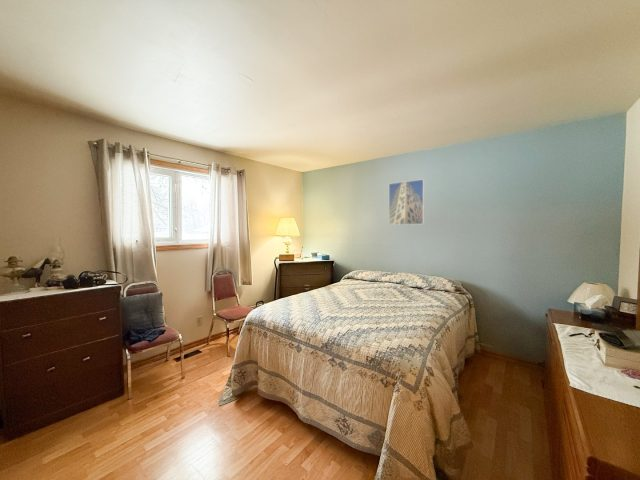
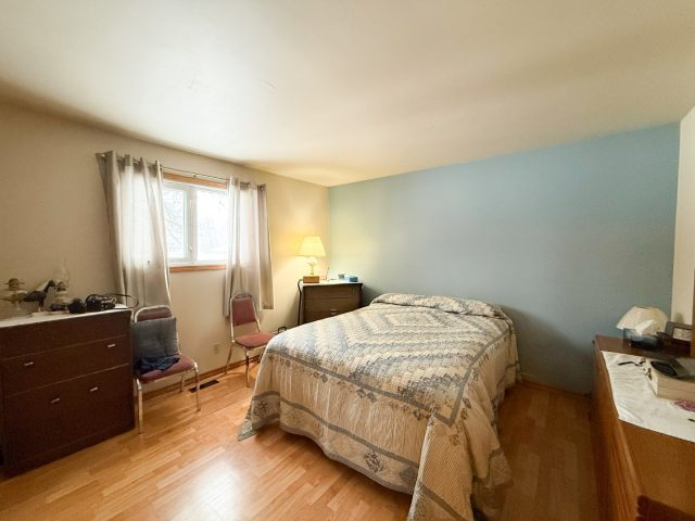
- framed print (405, 203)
